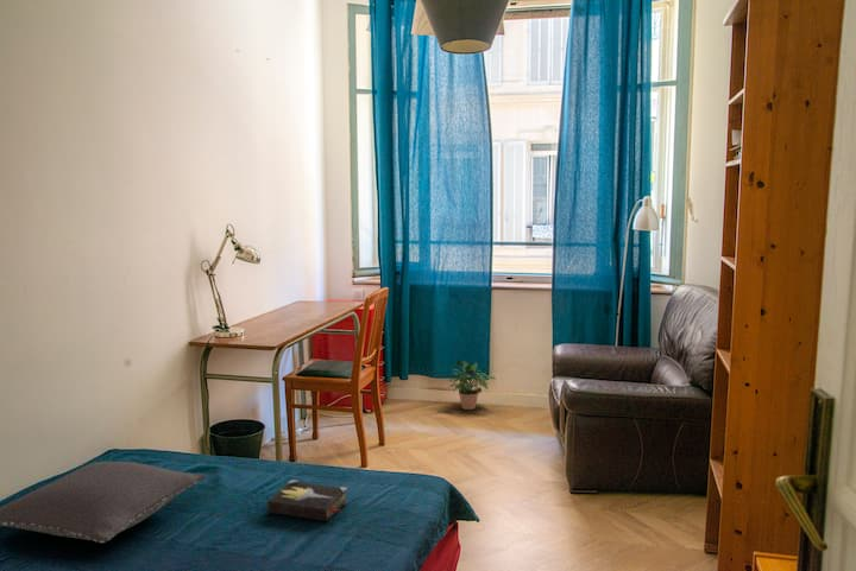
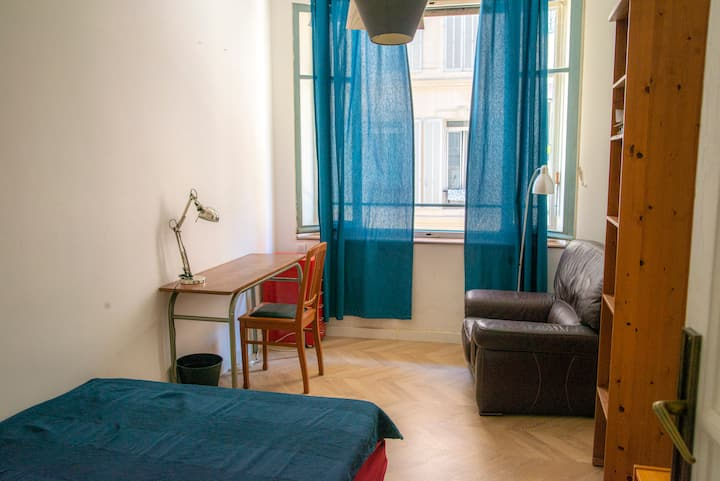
- pillow (100, 496)
- potted plant (472, 383)
- hardback book (308, 499)
